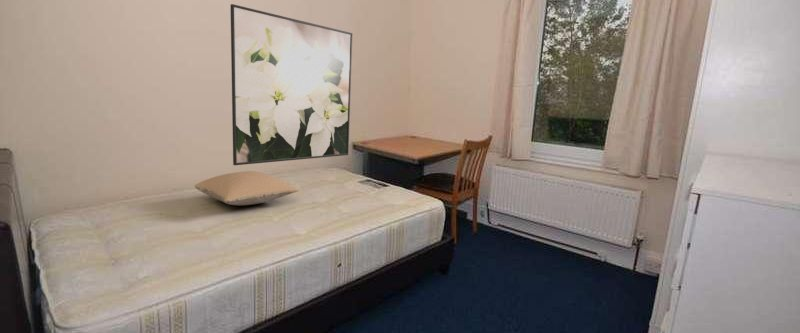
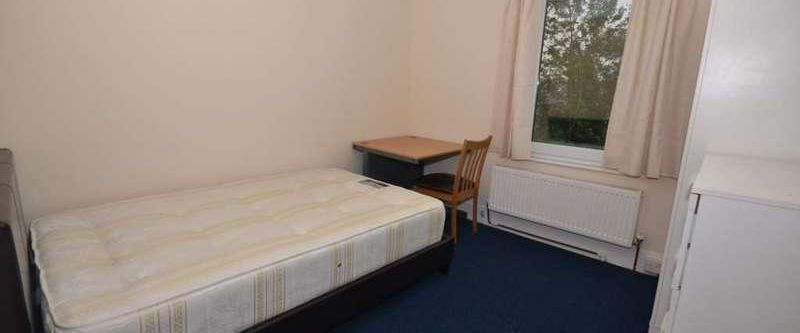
- pillow (247, 188)
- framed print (299, 92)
